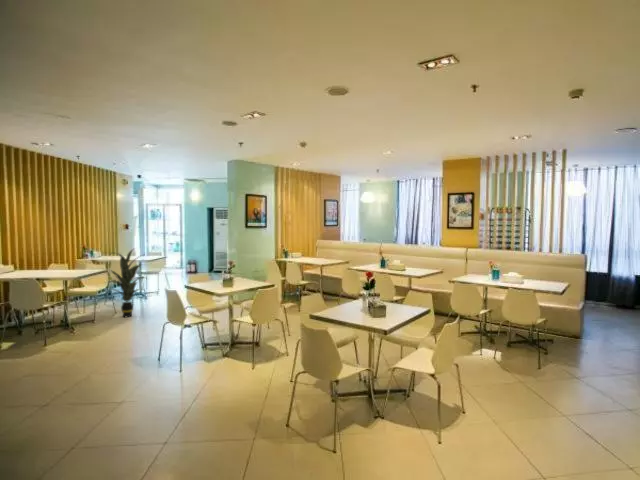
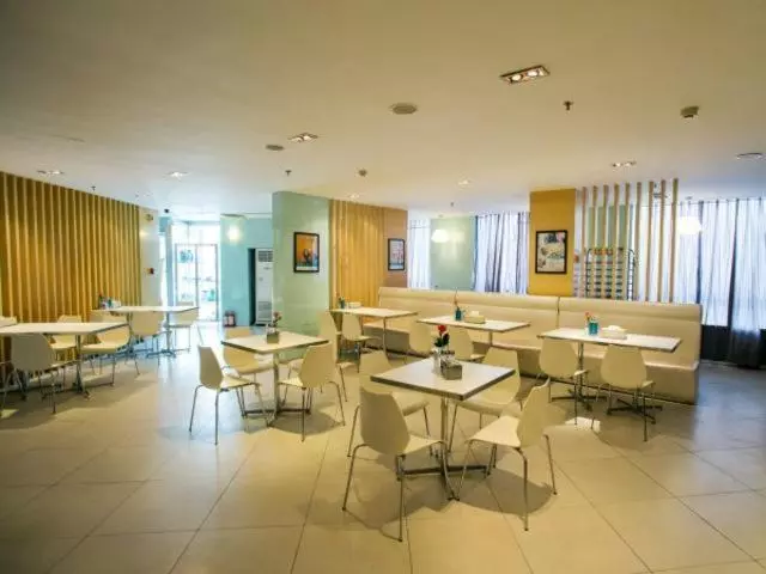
- indoor plant (129, 282)
